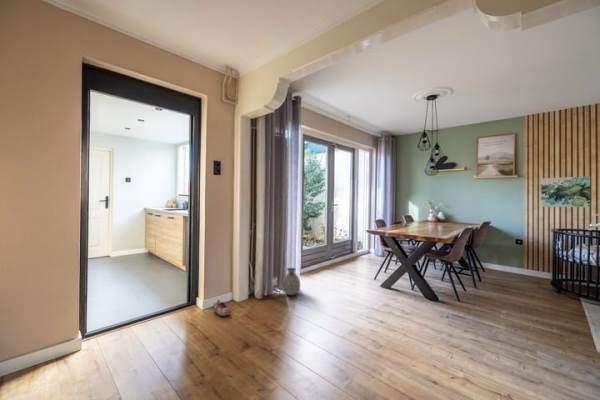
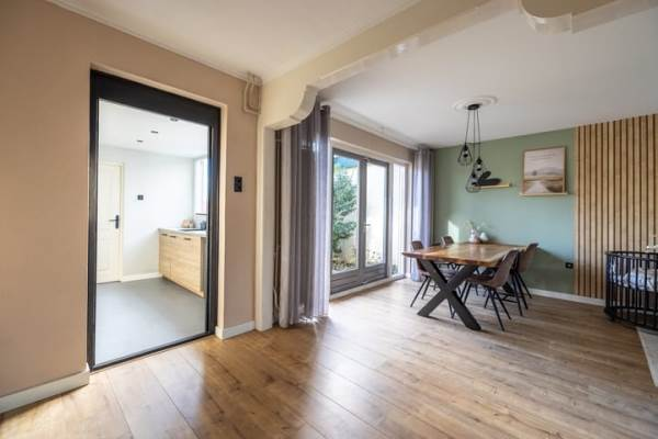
- vase (291, 281)
- shoe (221, 307)
- wall art (564, 192)
